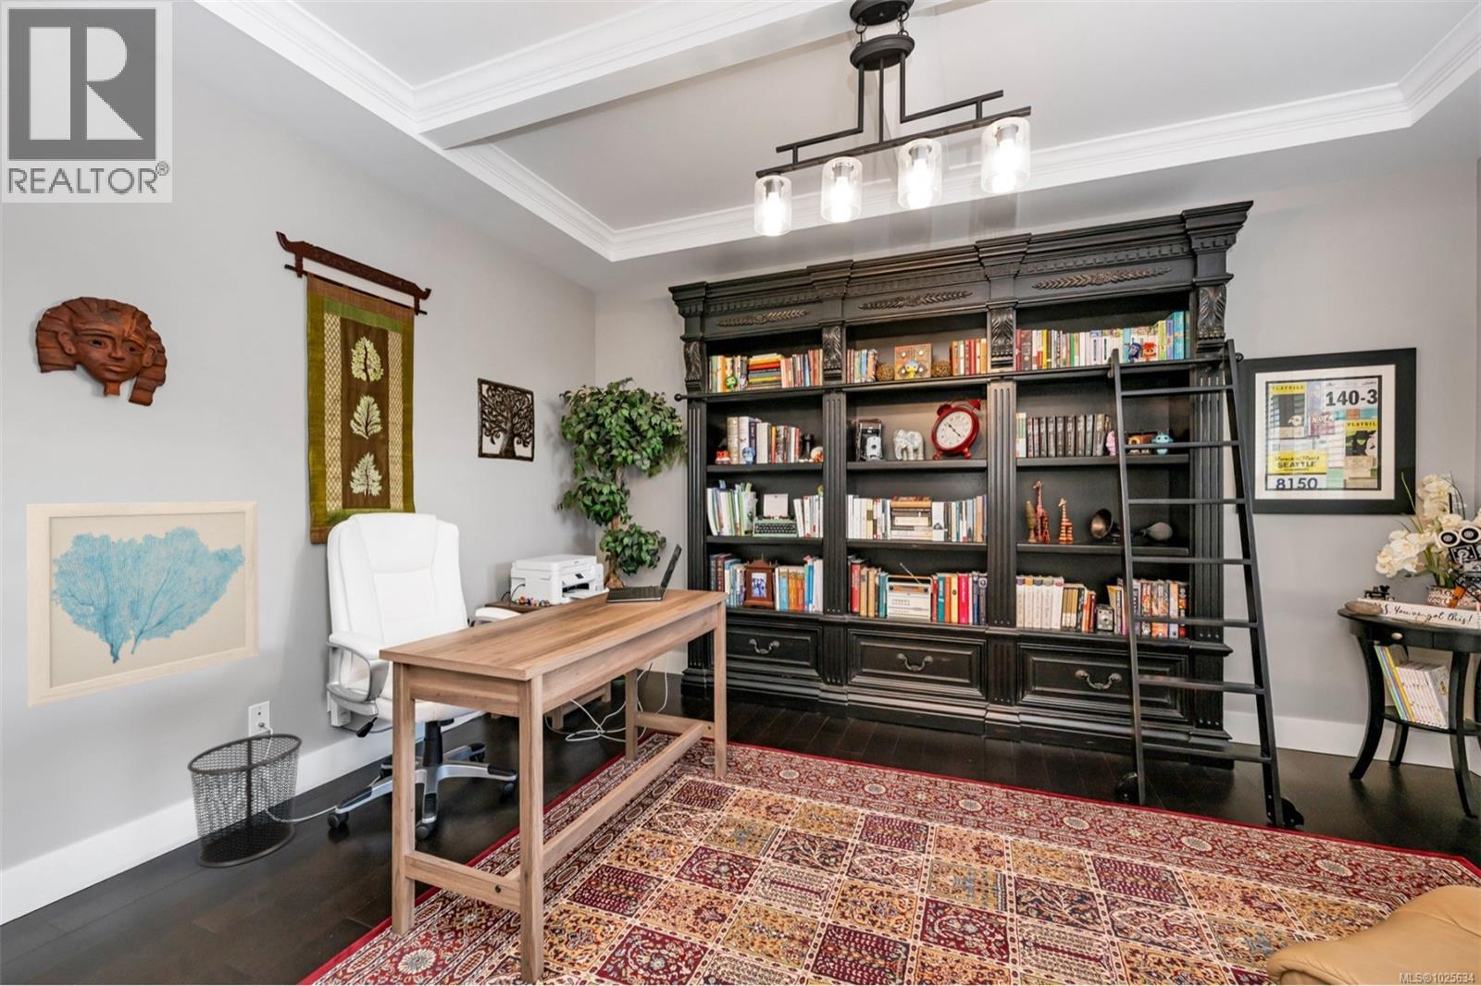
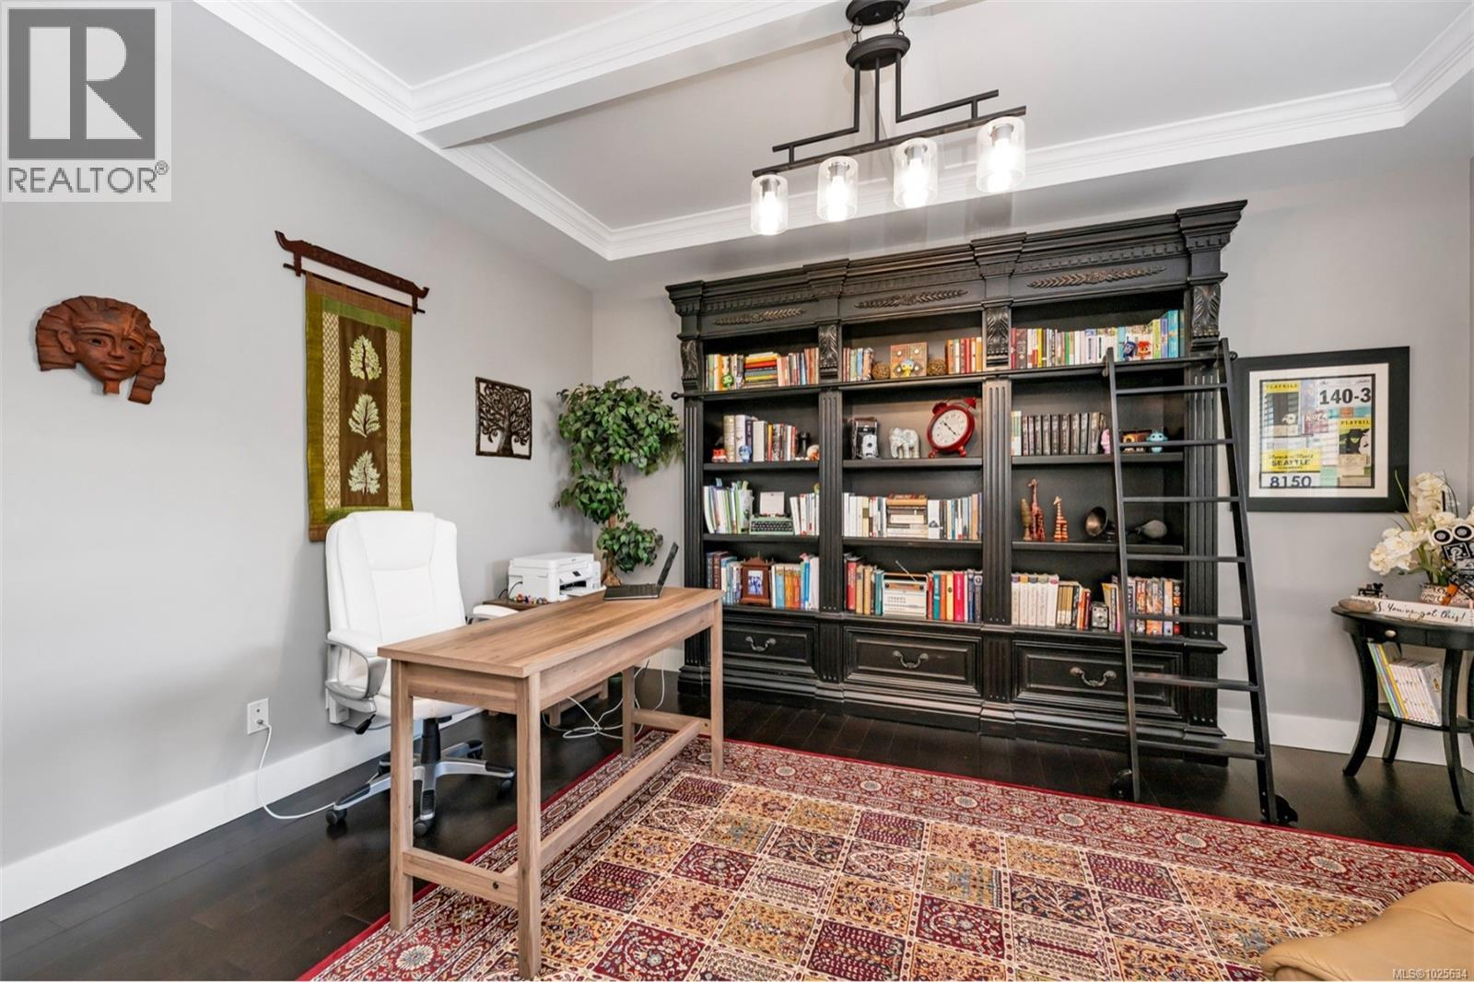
- wall art (159, 590)
- waste bin (247, 798)
